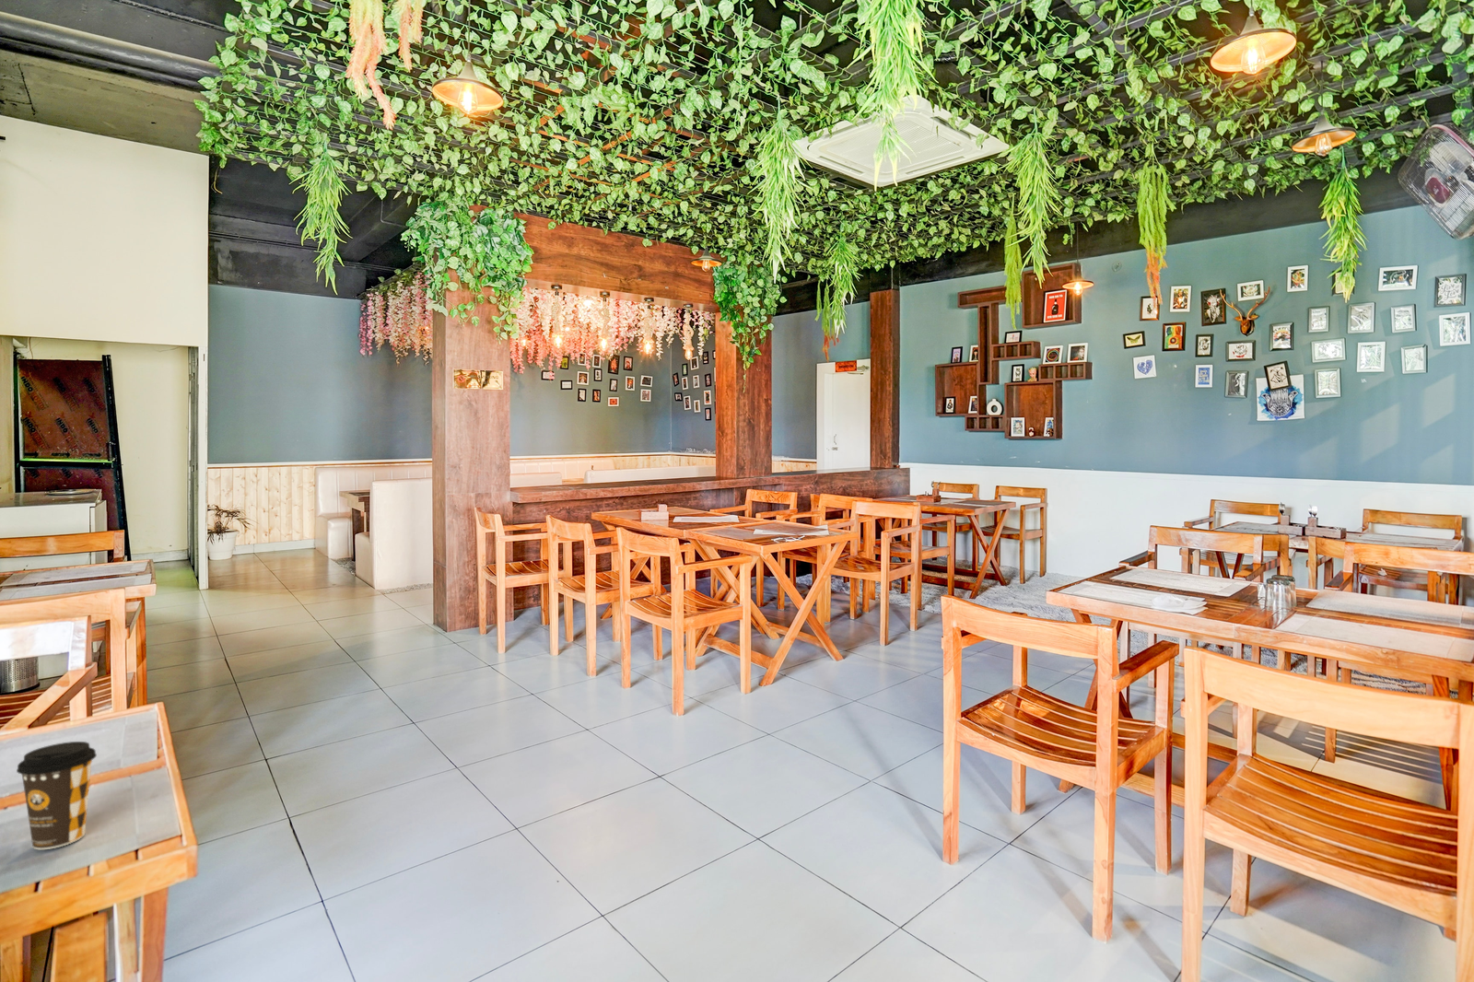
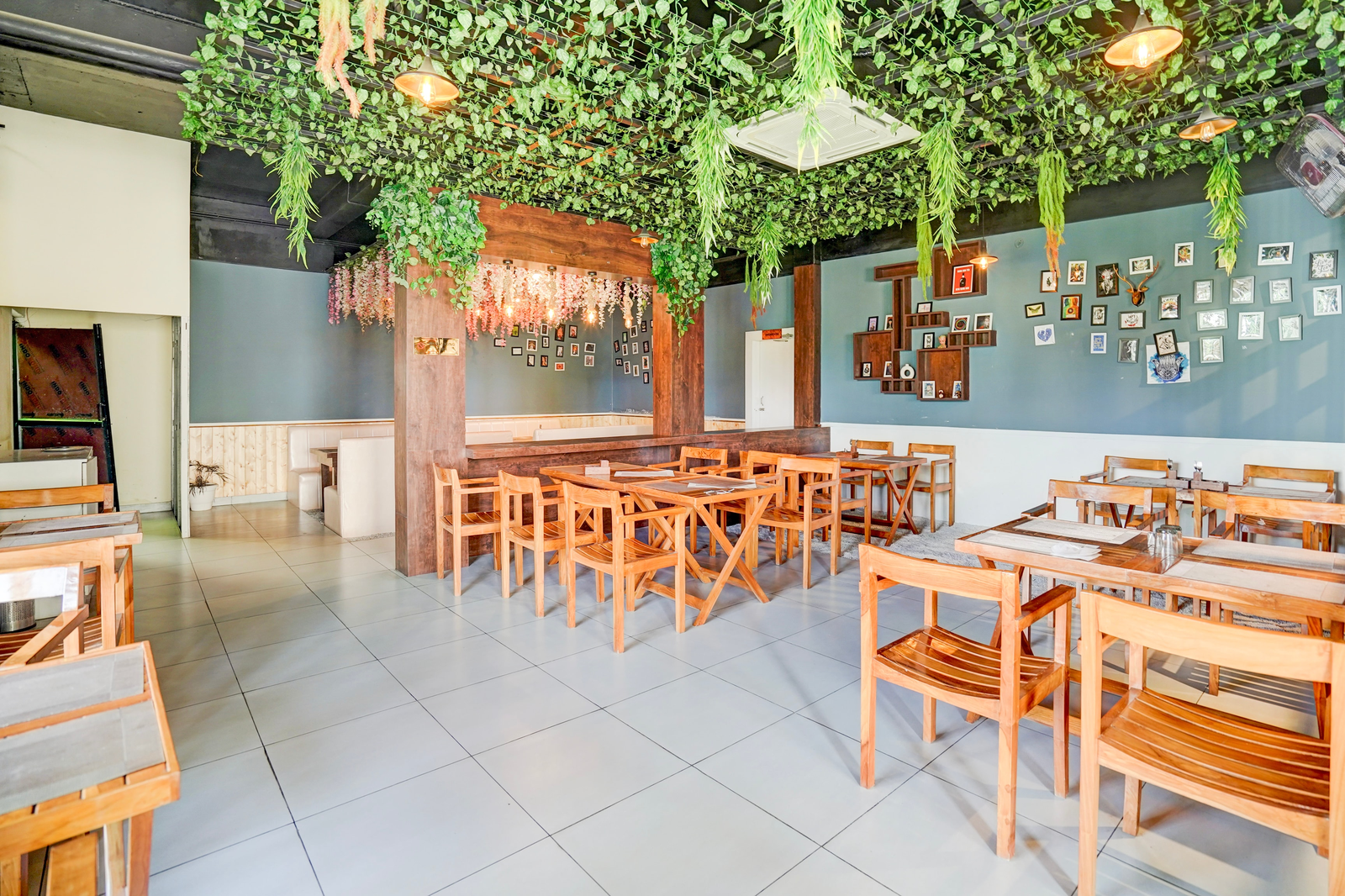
- coffee cup (58, 795)
